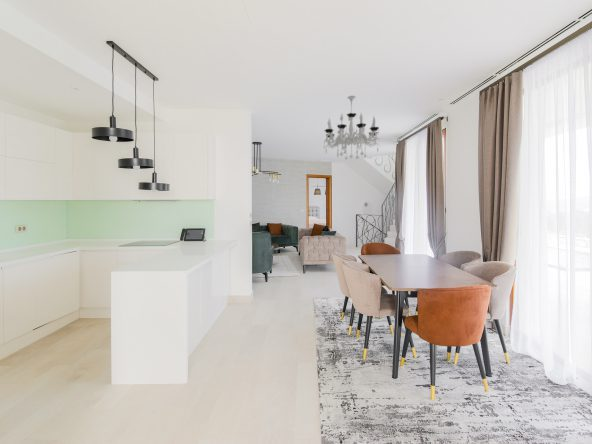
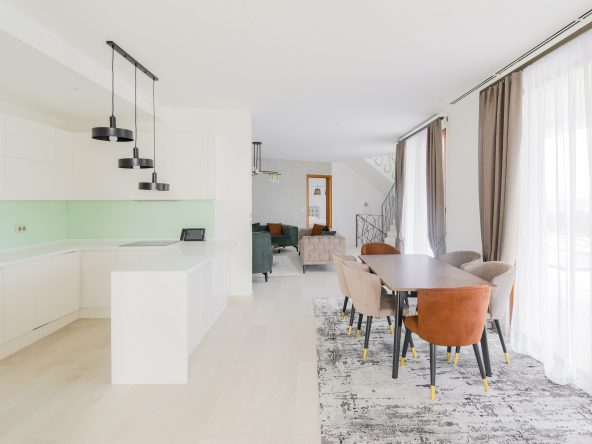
- chandelier (351, 127)
